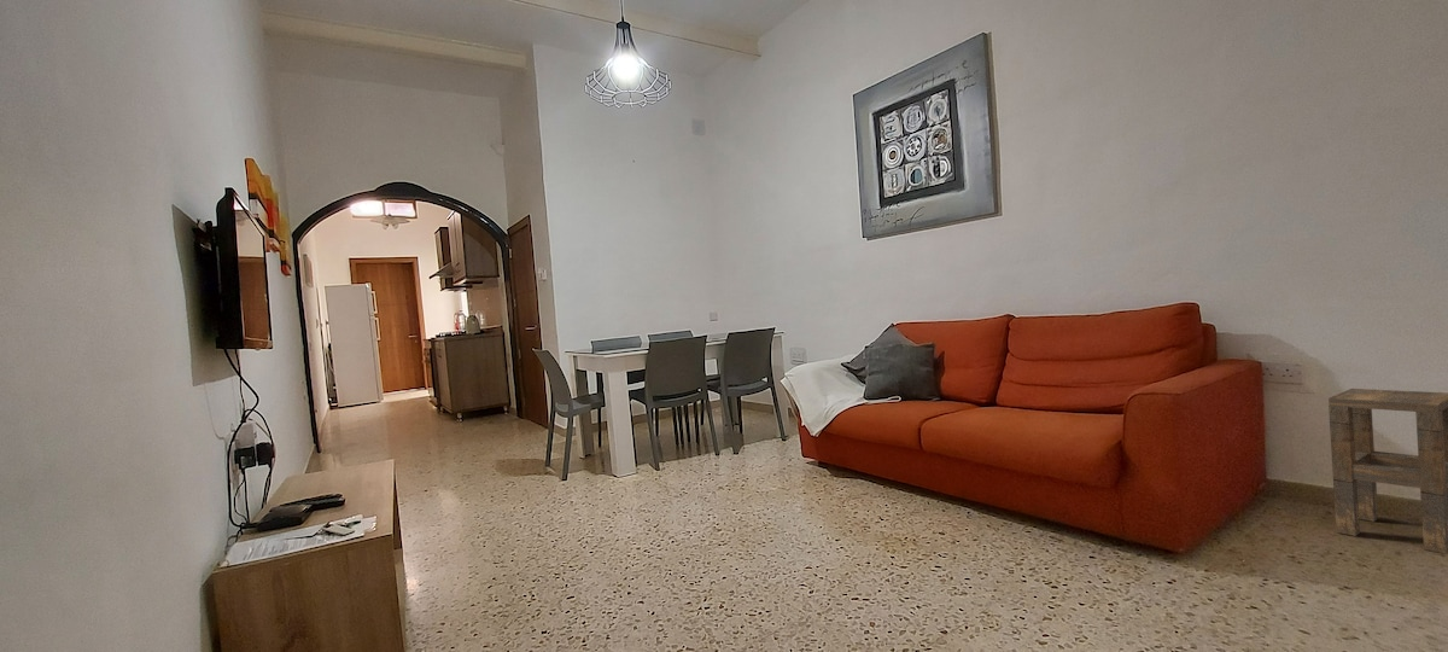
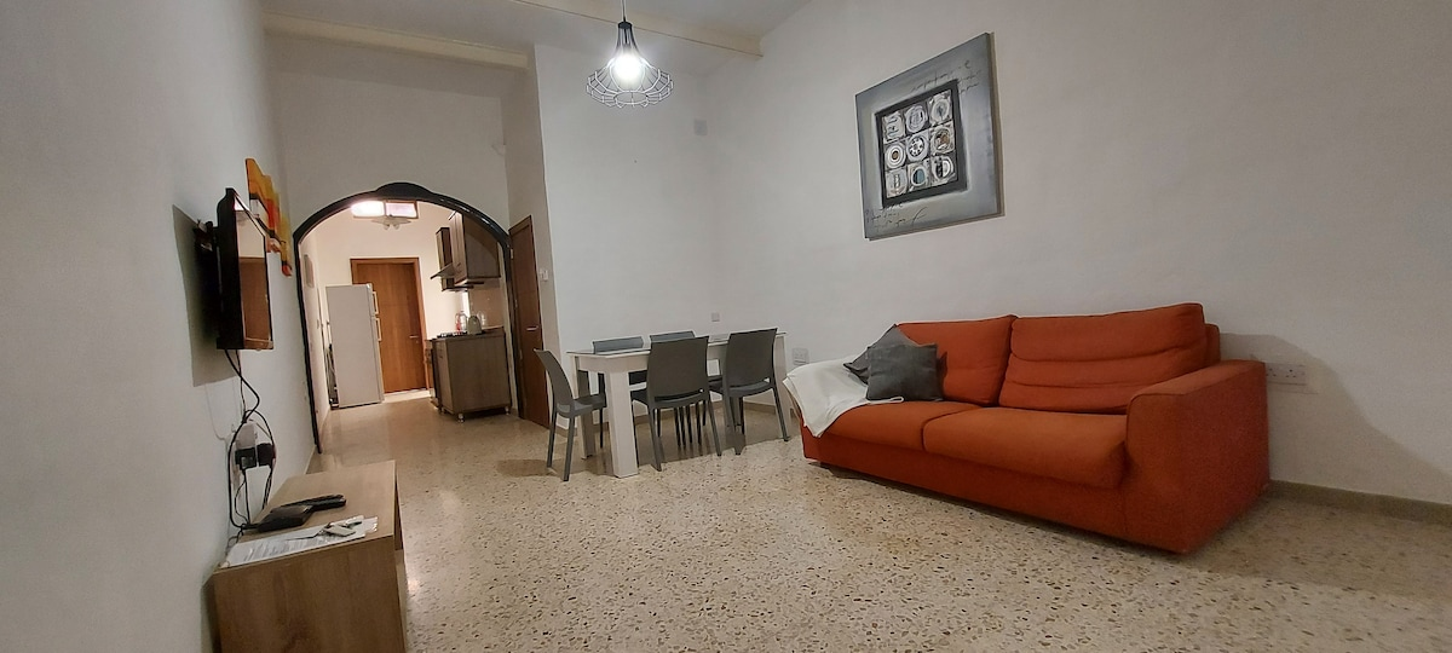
- side table (1395, 464)
